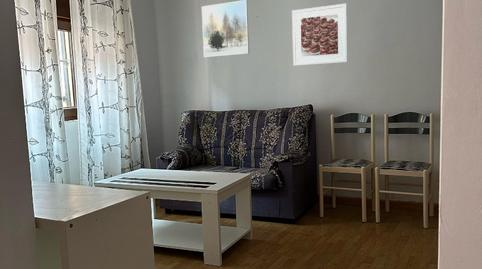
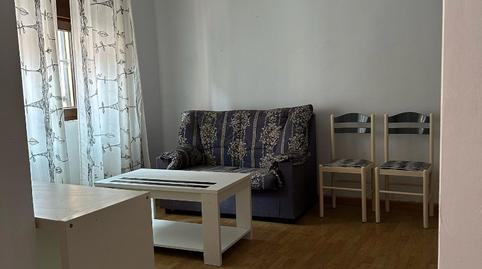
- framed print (225, 29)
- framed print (319, 35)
